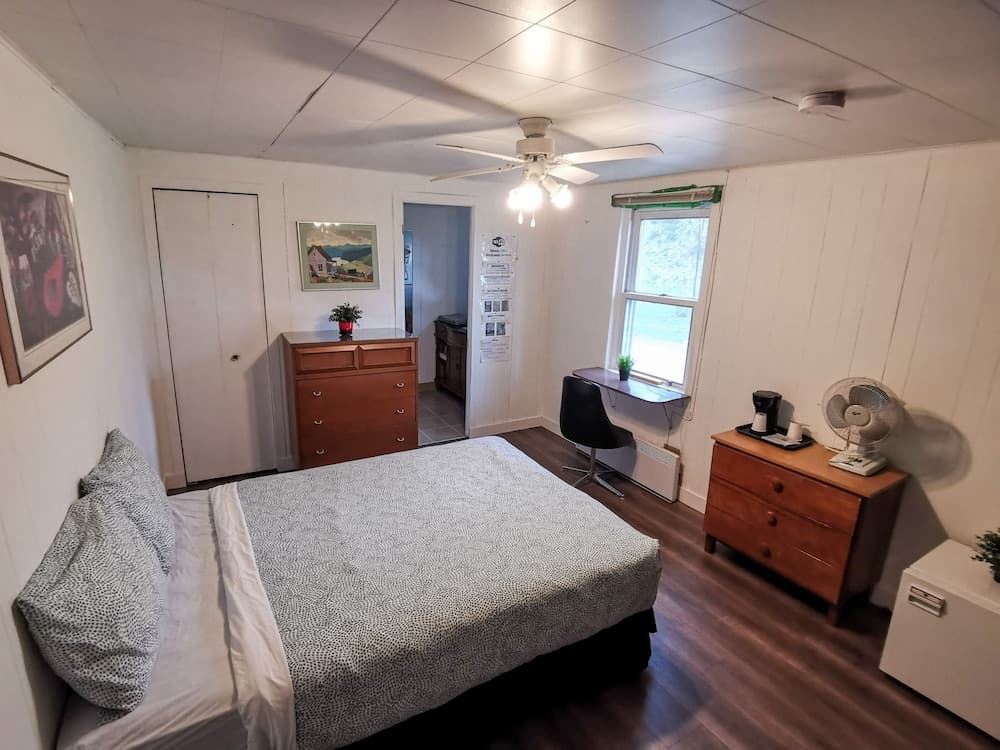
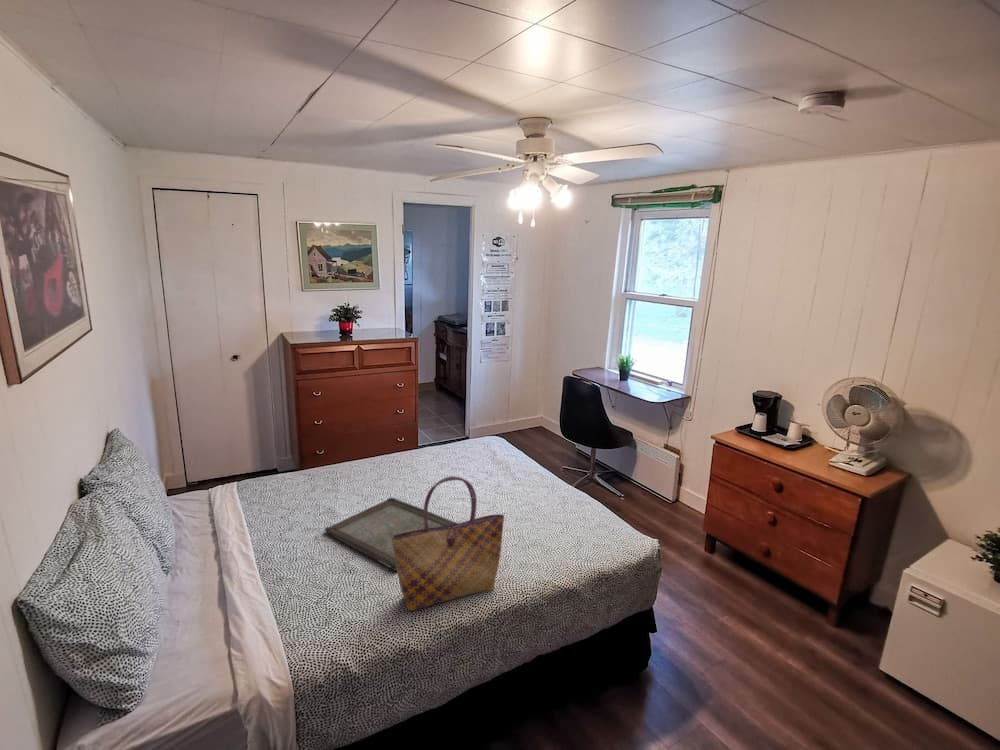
+ serving tray (395, 528)
+ tote bag (450, 537)
